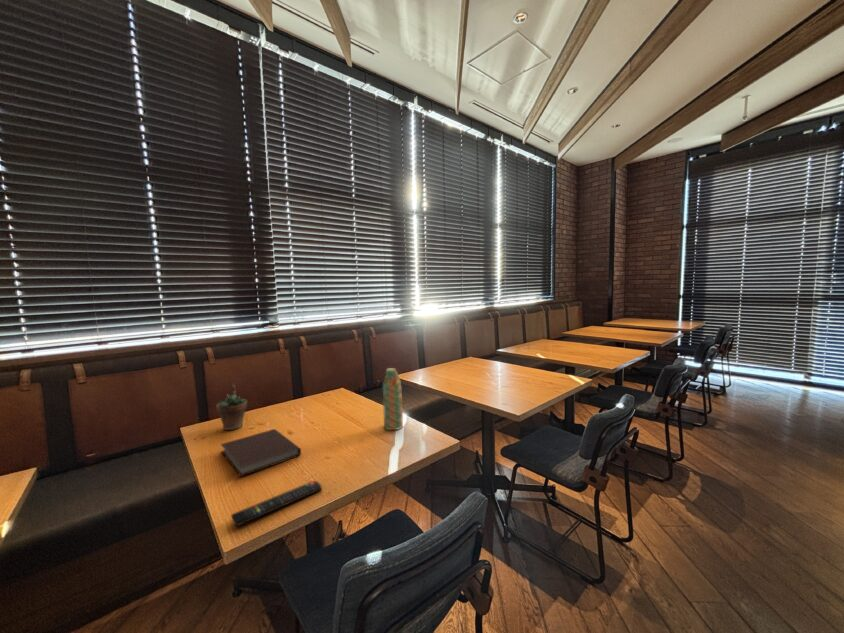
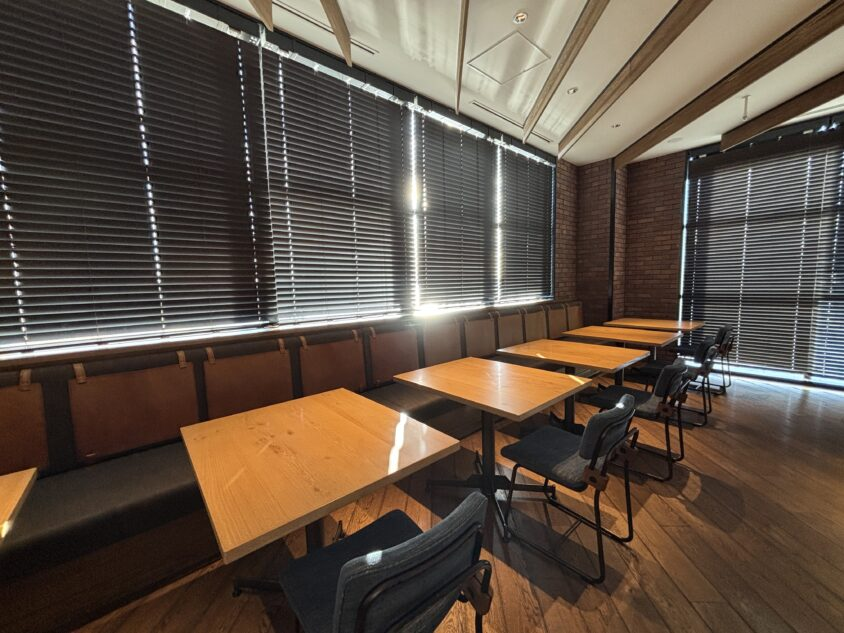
- water bottle (392, 398)
- succulent plant (232, 405)
- remote control (280, 501)
- notebook (260, 449)
